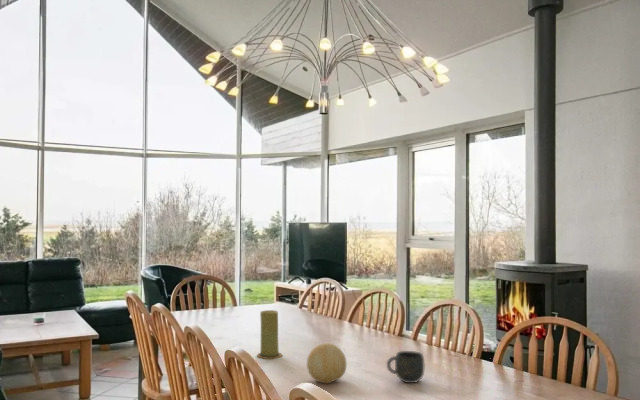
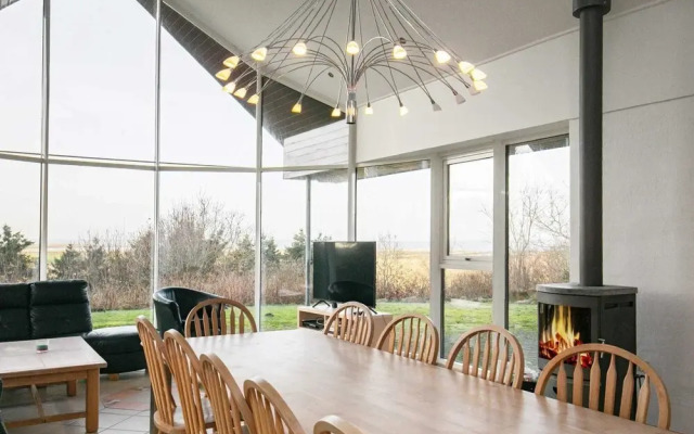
- candle (269, 333)
- decorative ball (326, 362)
- mug (405, 367)
